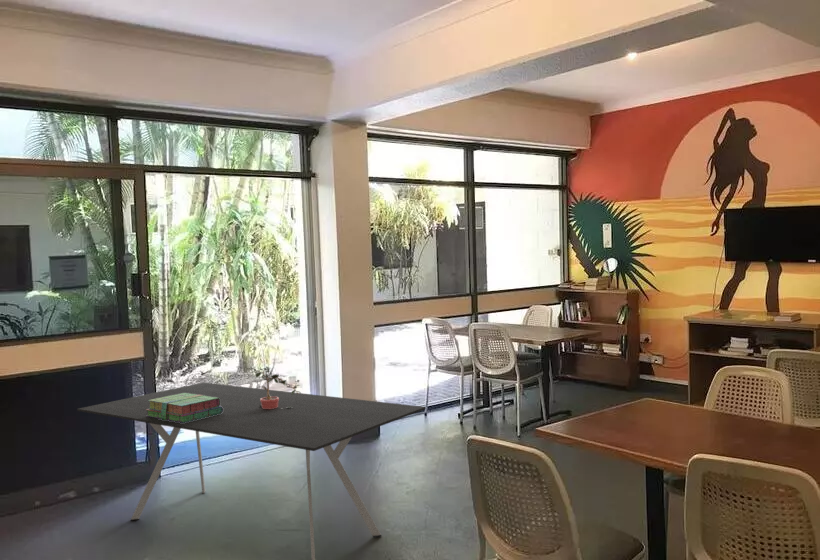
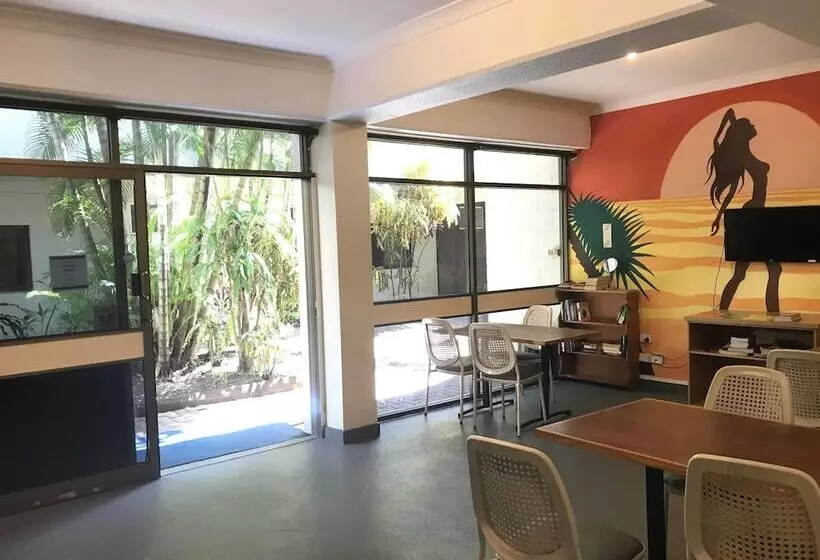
- potted plant (276, 382)
- dining table (251, 440)
- stack of books (184, 406)
